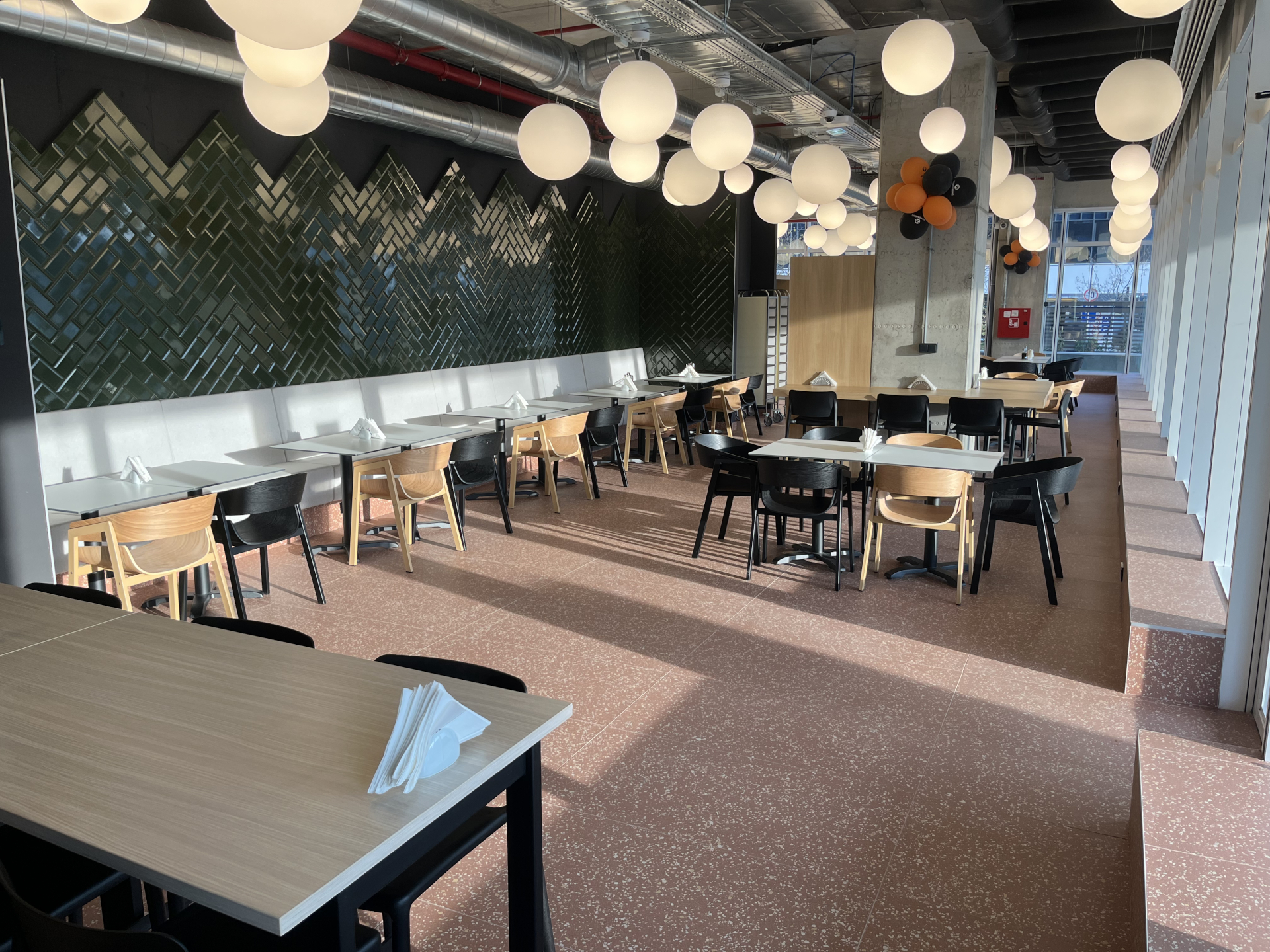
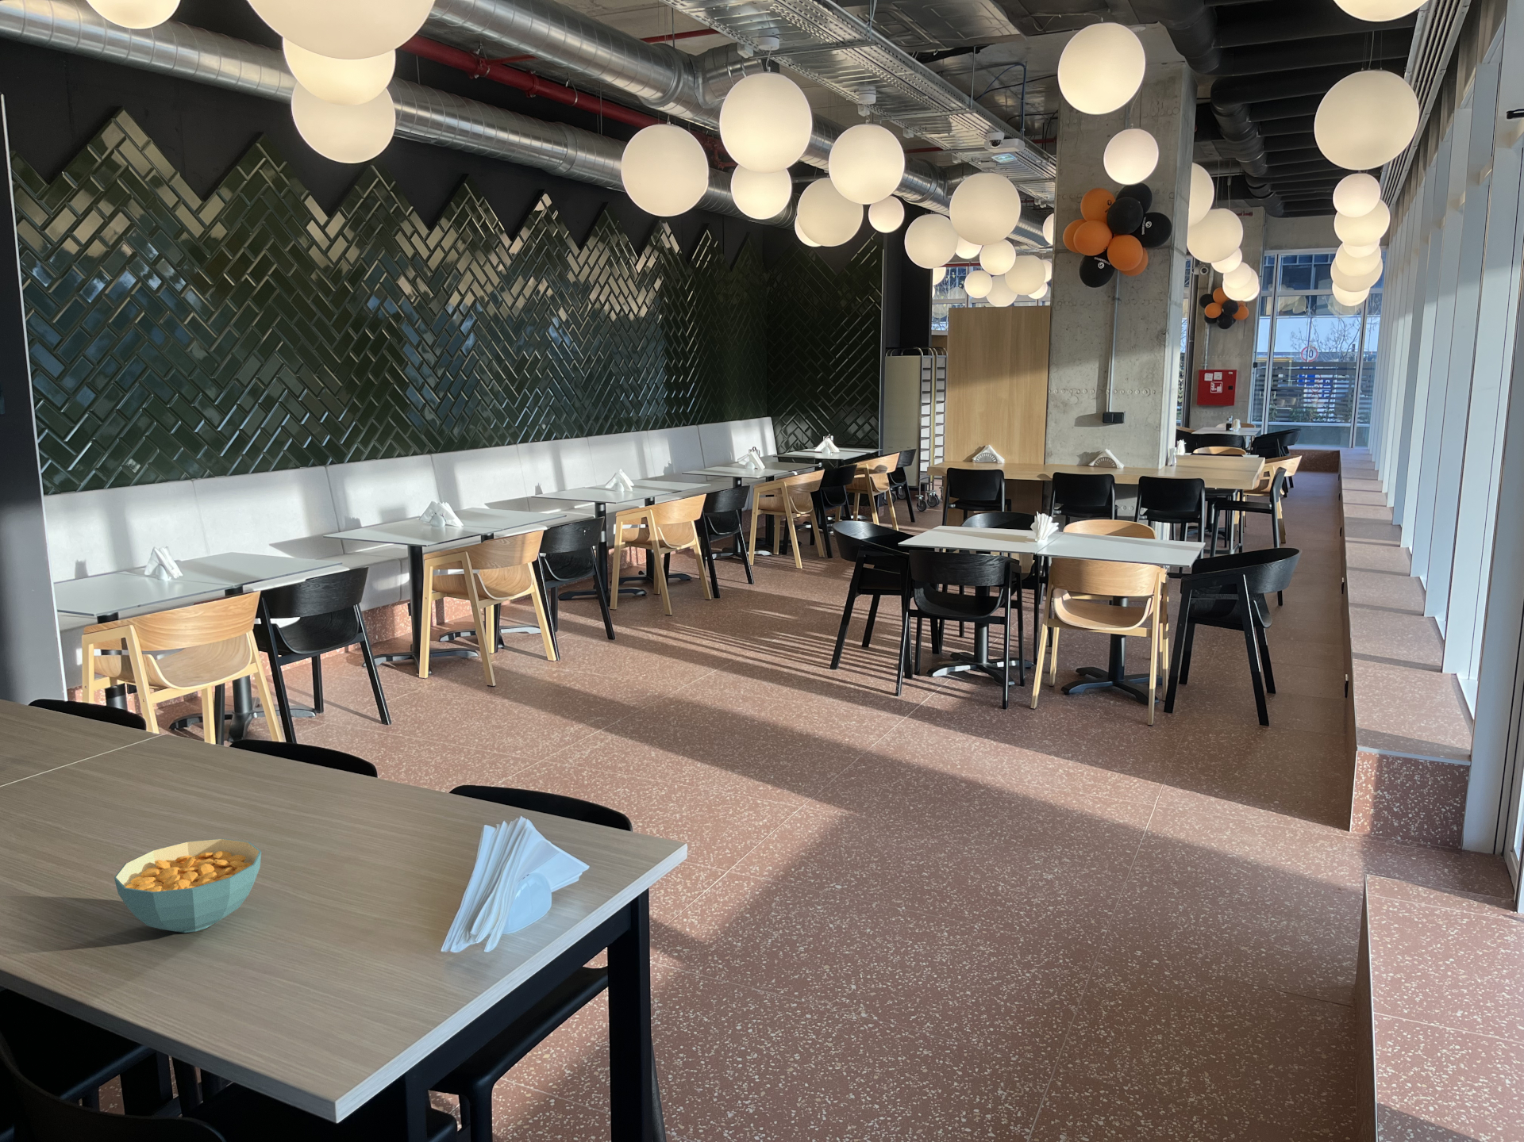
+ cereal bowl (192, 894)
